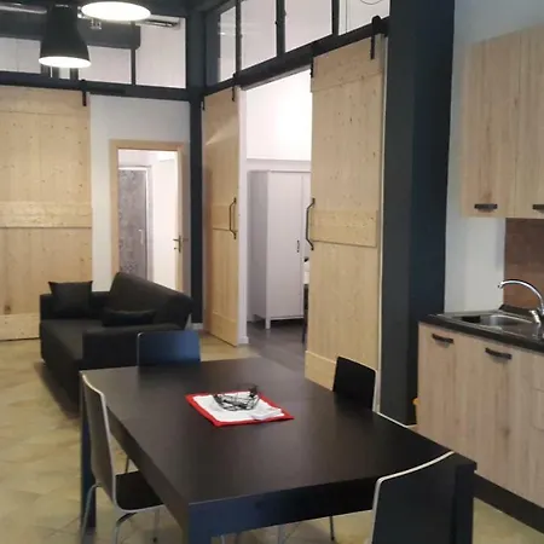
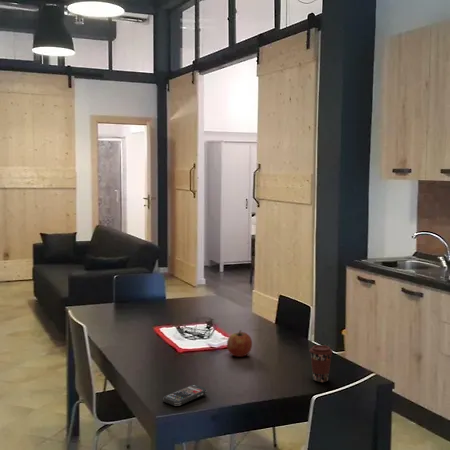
+ smartphone (185, 394)
+ fruit (239, 343)
+ coffee cup (320, 363)
